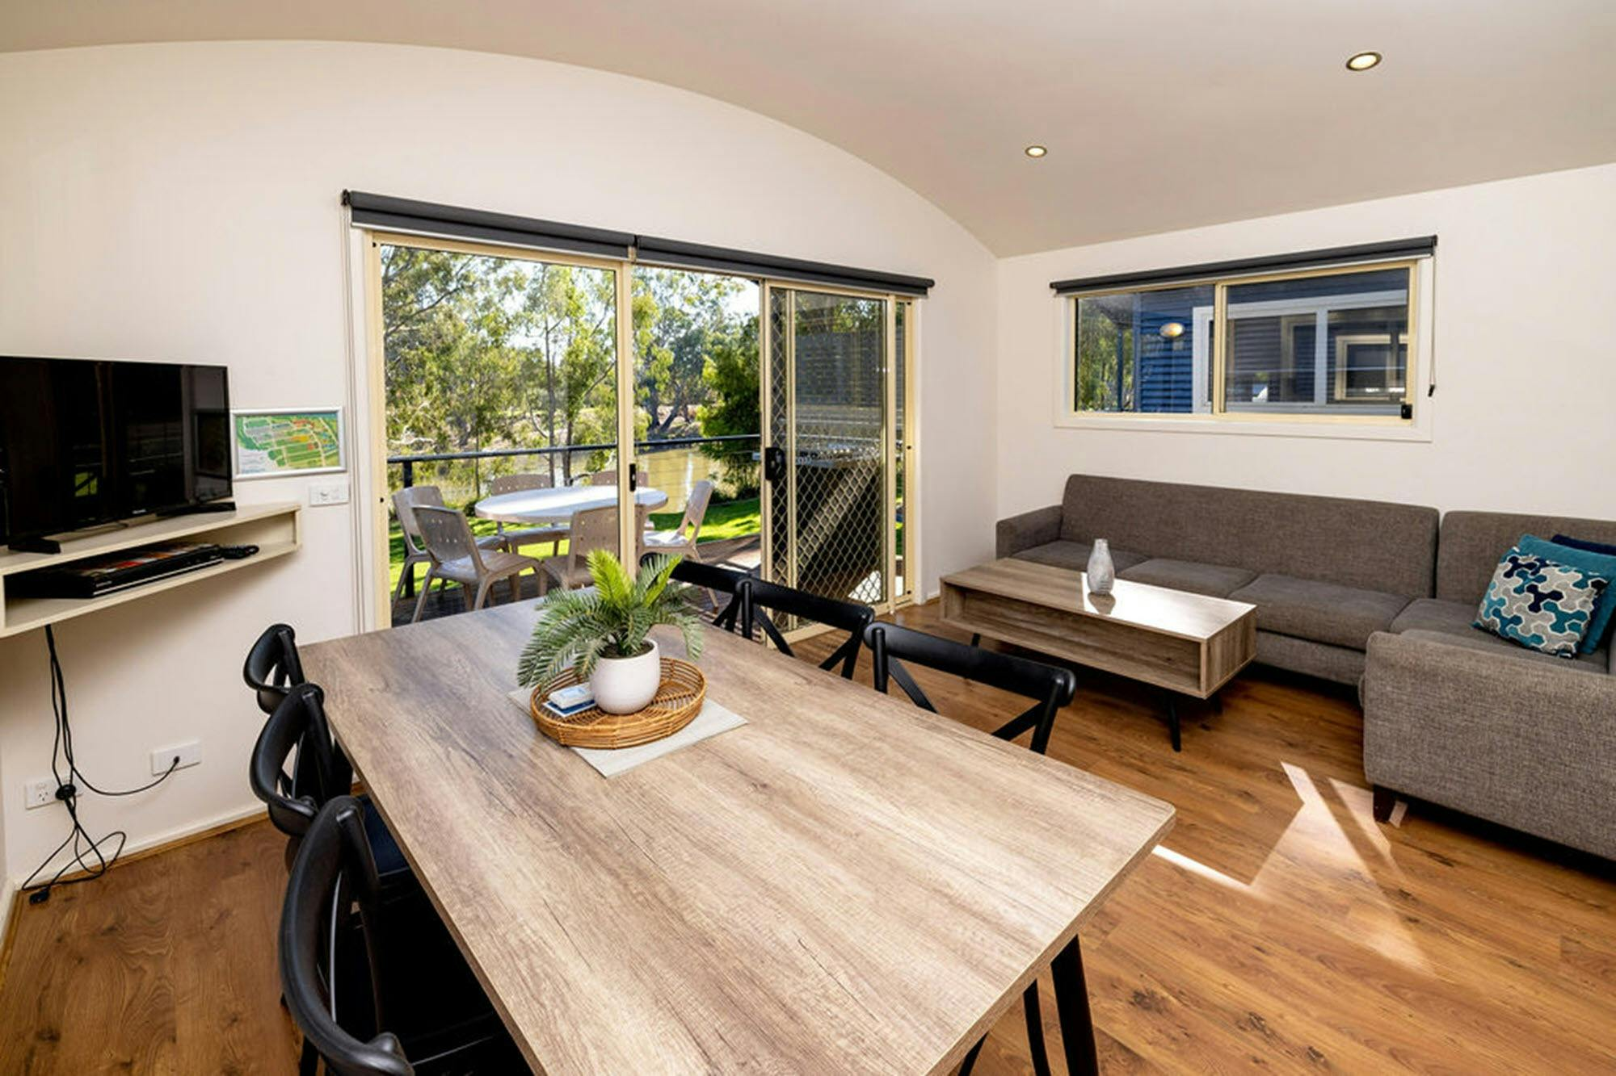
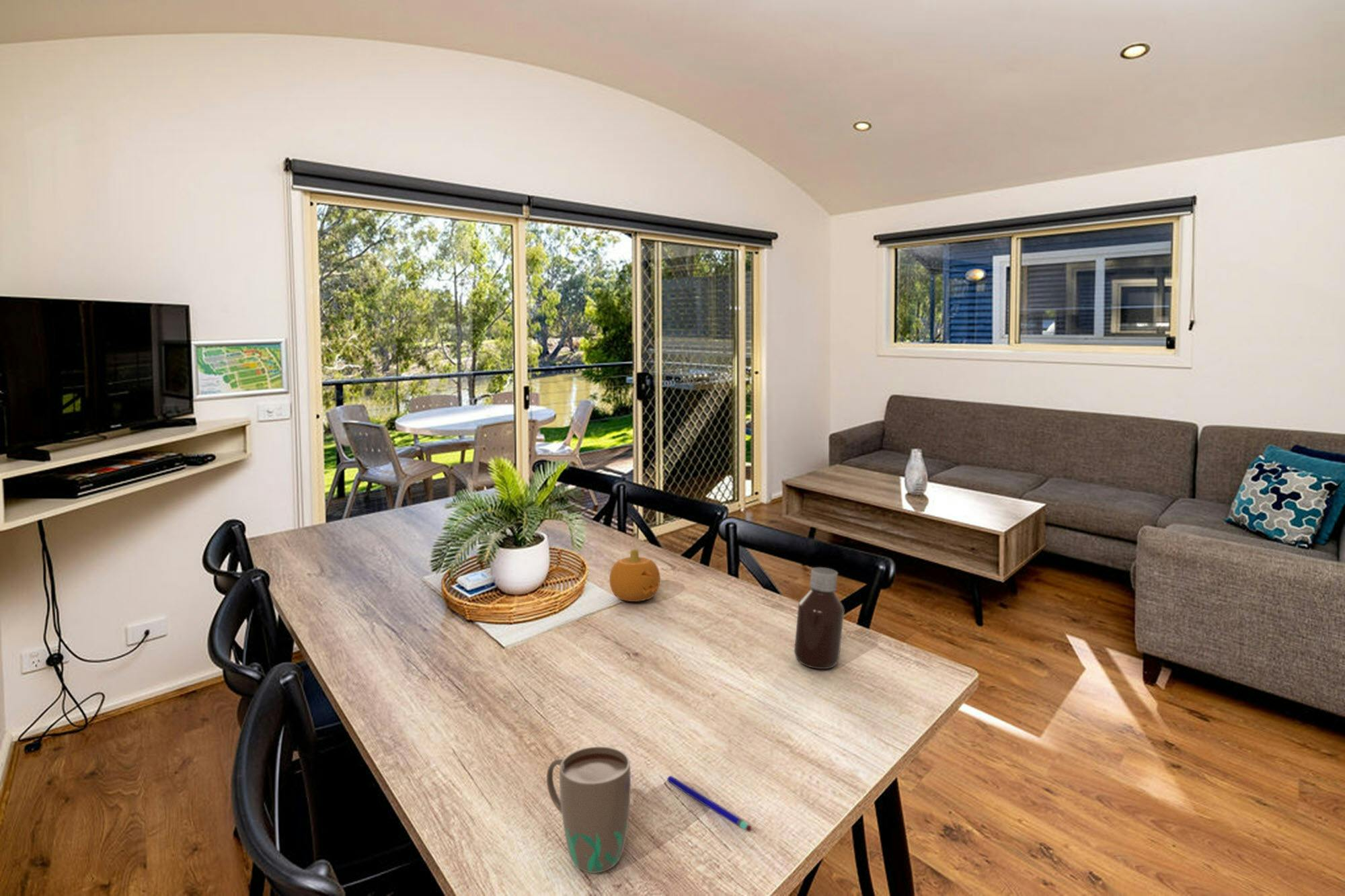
+ pen (707, 802)
+ mug (584, 806)
+ bottle (818, 616)
+ fruit (634, 573)
